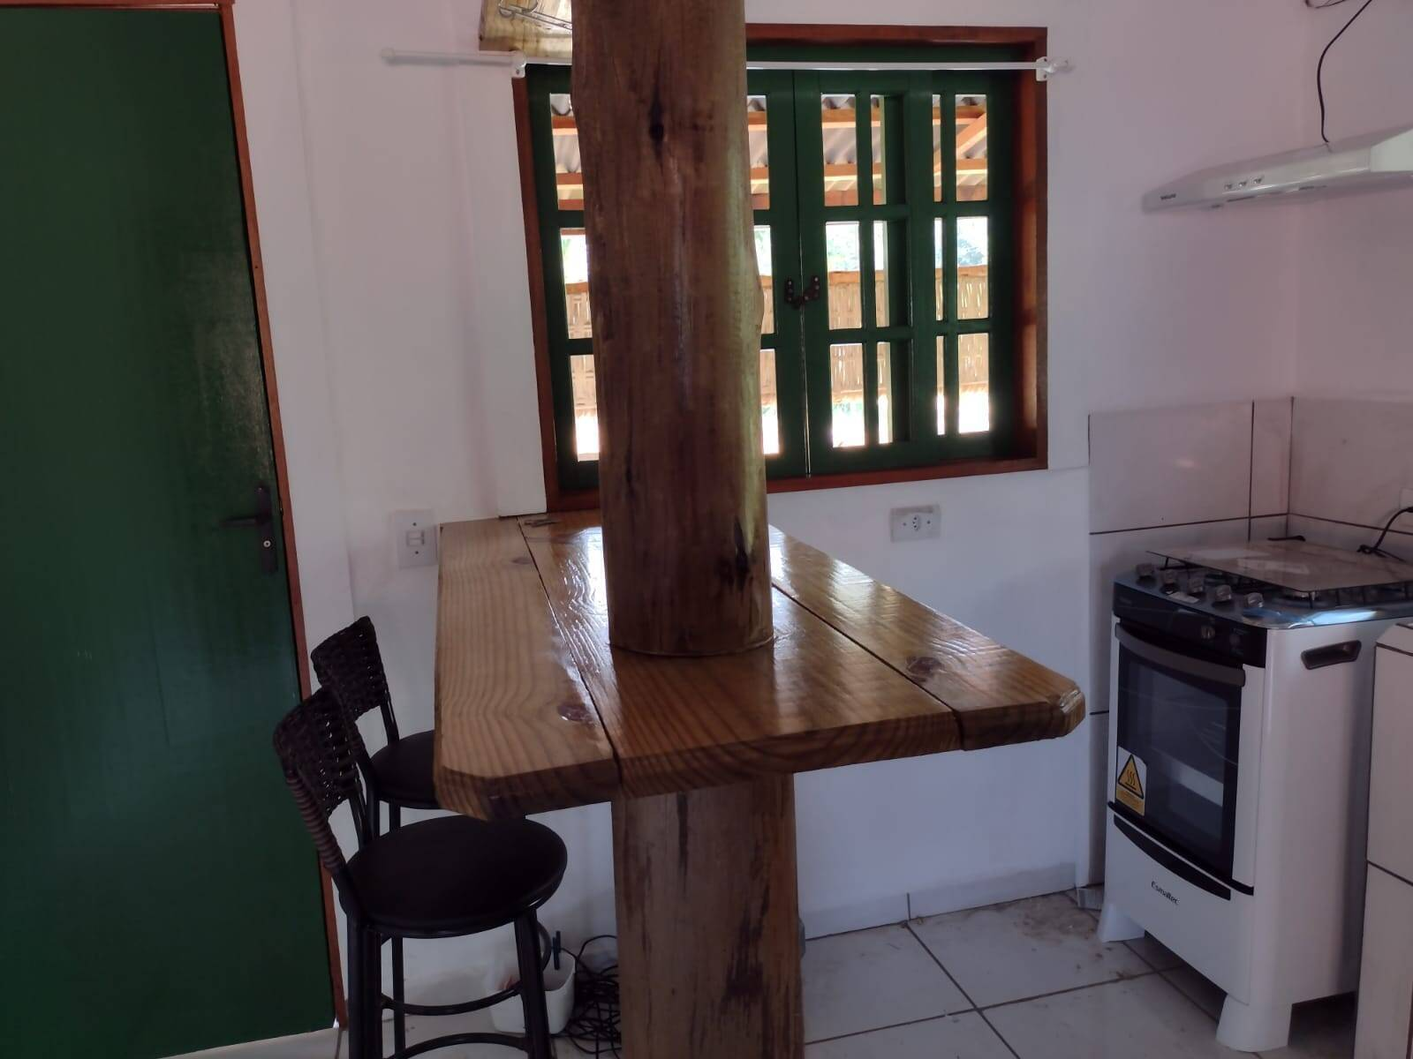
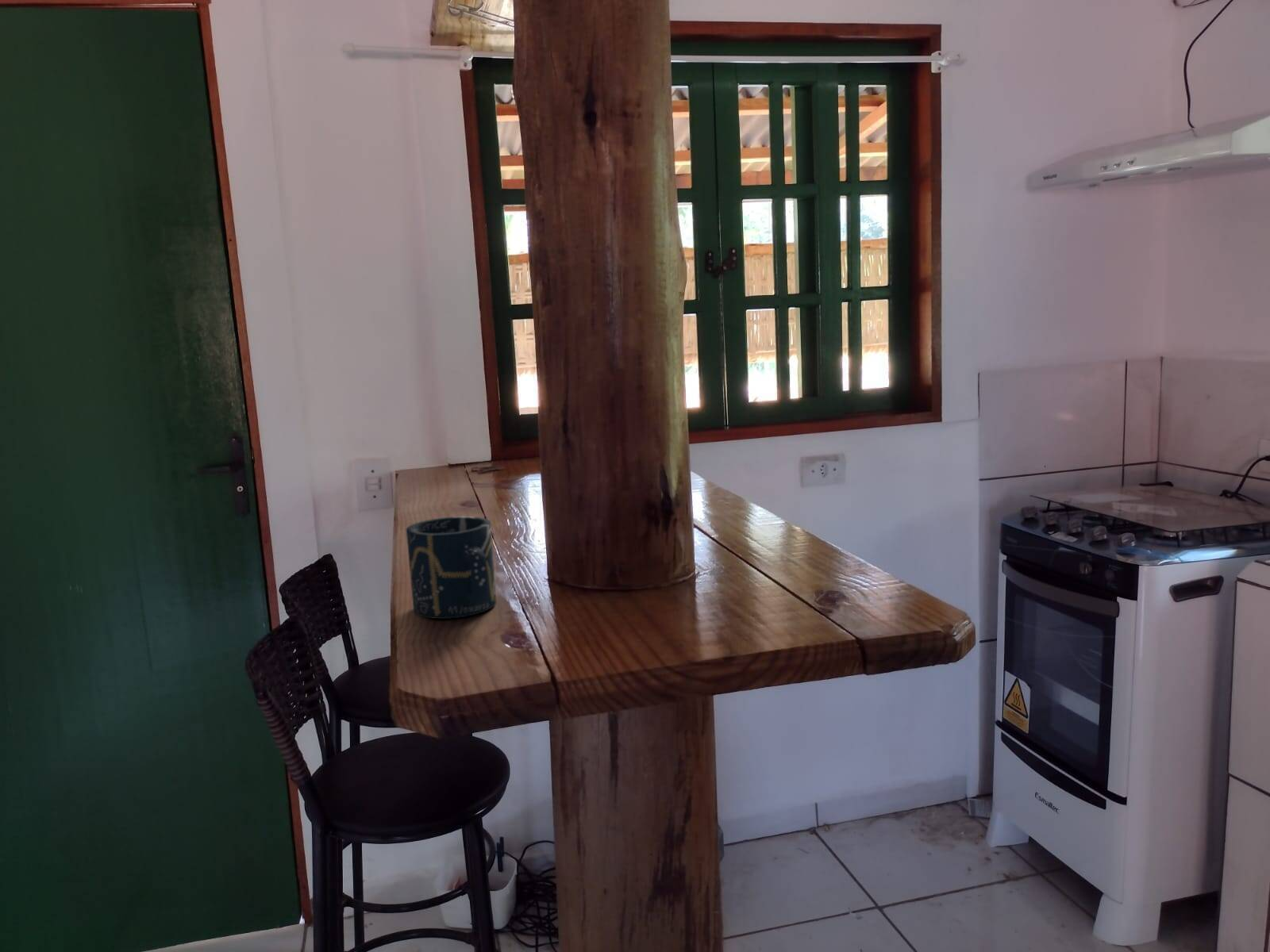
+ cup (457, 568)
